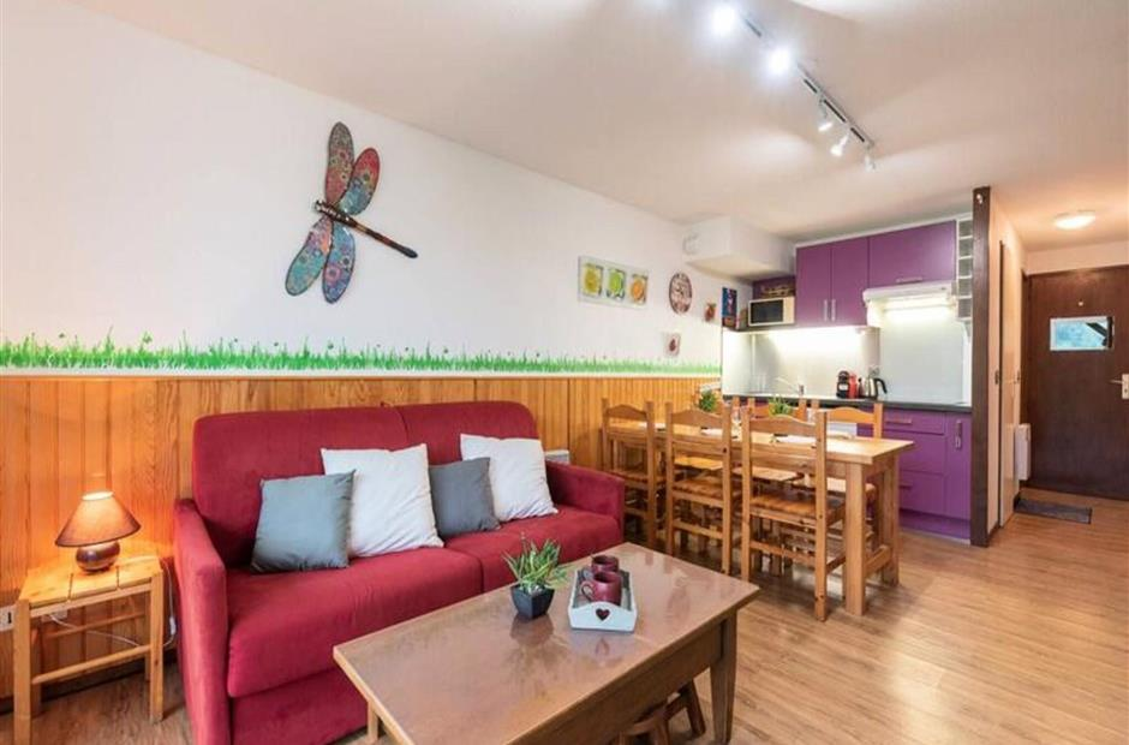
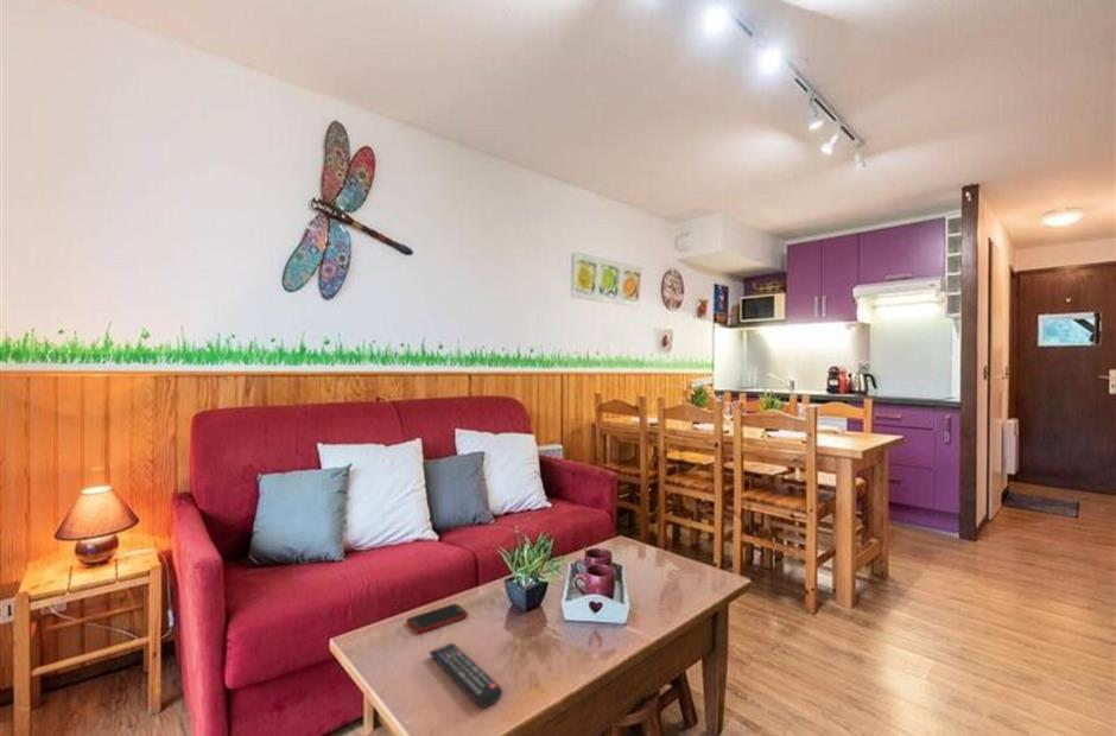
+ remote control (463, 672)
+ cell phone (437, 617)
